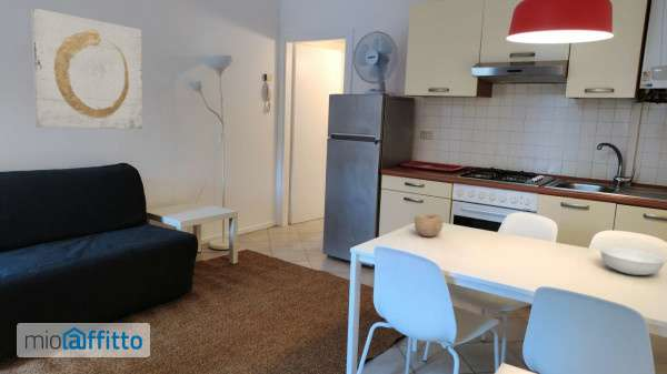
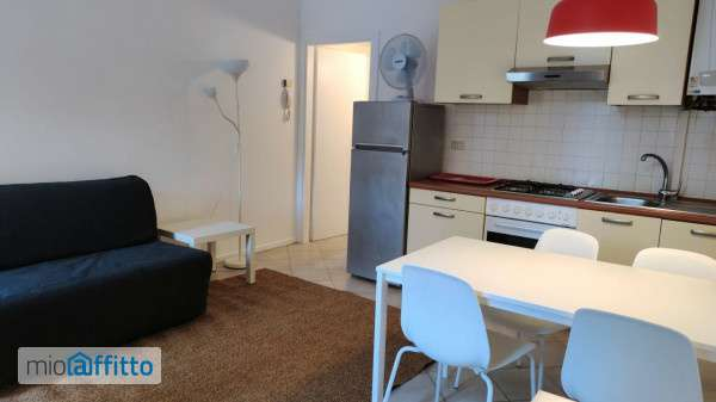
- bowl (428, 224)
- serving bowl (630, 262)
- wall art (91, 74)
